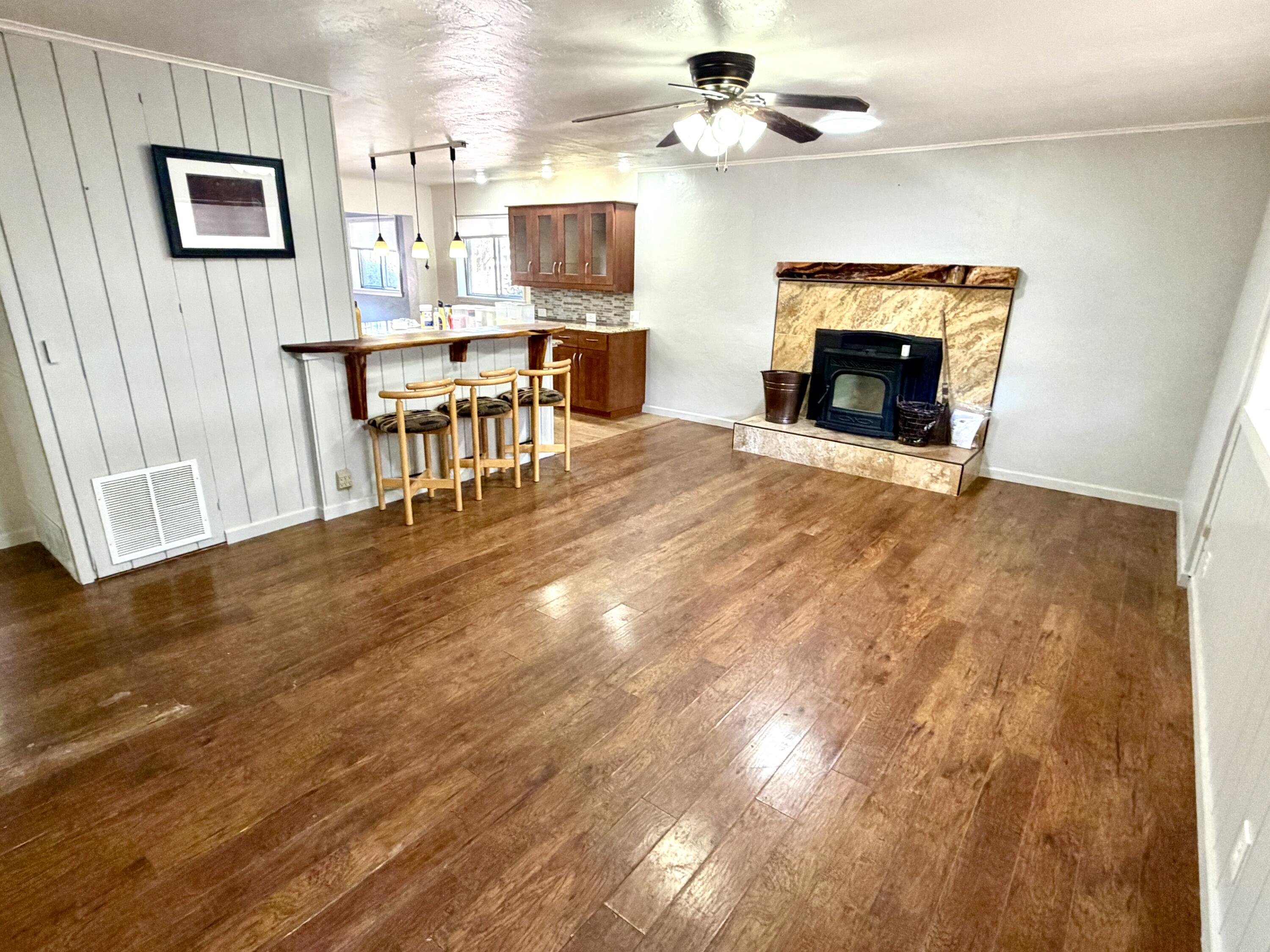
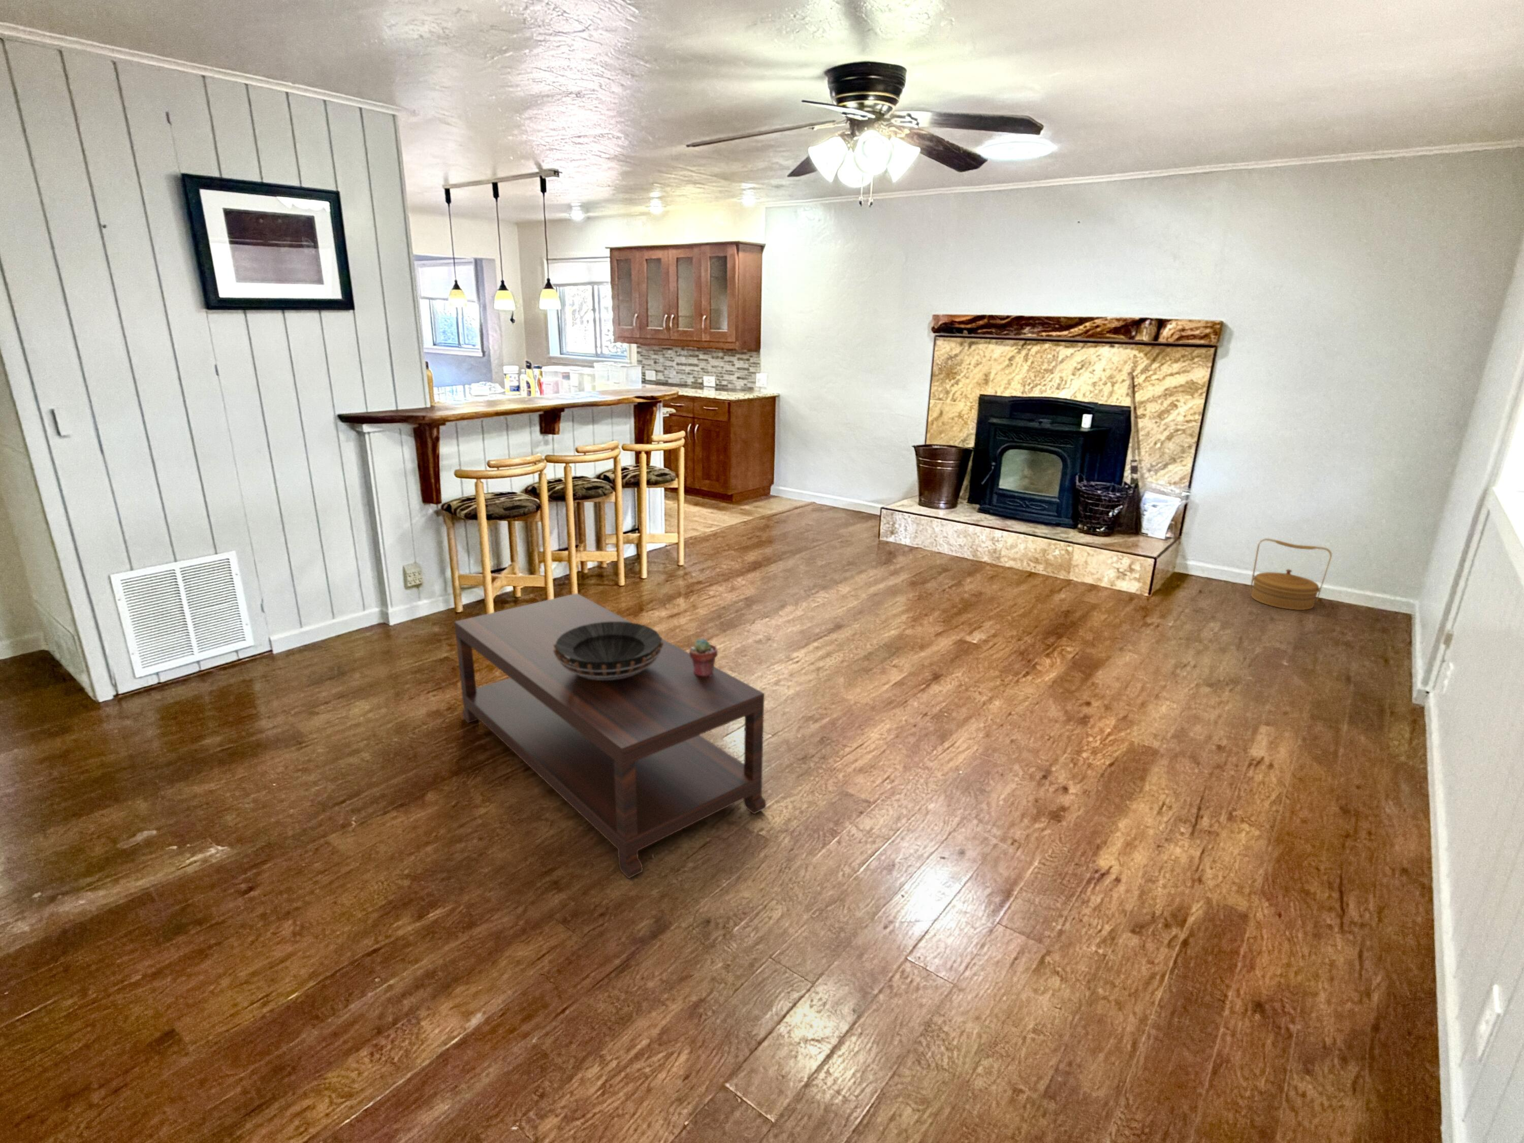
+ potted succulent (703, 656)
+ basket (1289, 572)
+ decorative bowl (608, 654)
+ coffee table (596, 708)
